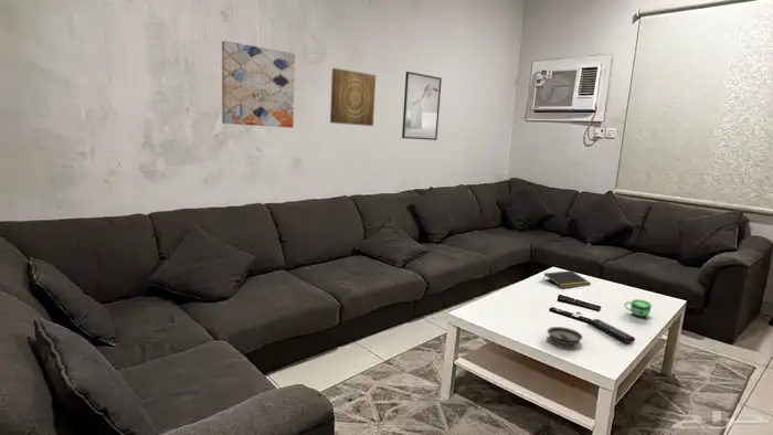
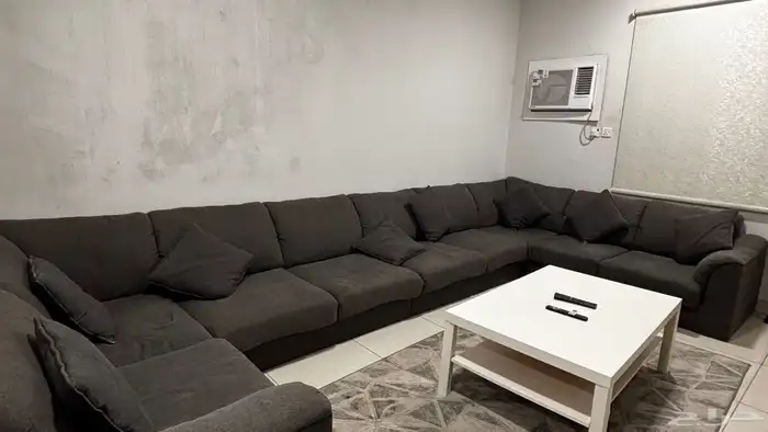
- wall art (353, 98)
- saucer (564, 337)
- remote control (610, 330)
- wall art (260, 87)
- notepad (566, 278)
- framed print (422, 107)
- cup (637, 308)
